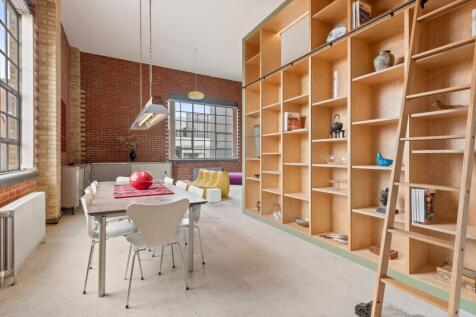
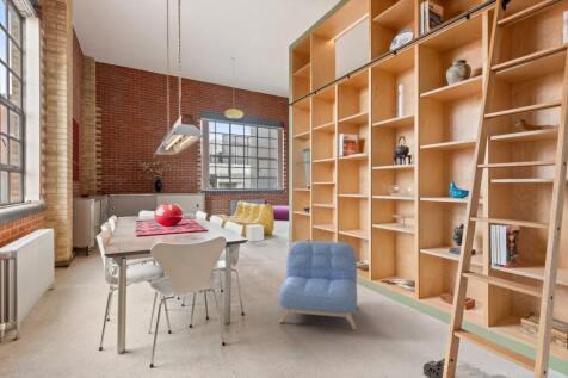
+ armchair (319, 279)
